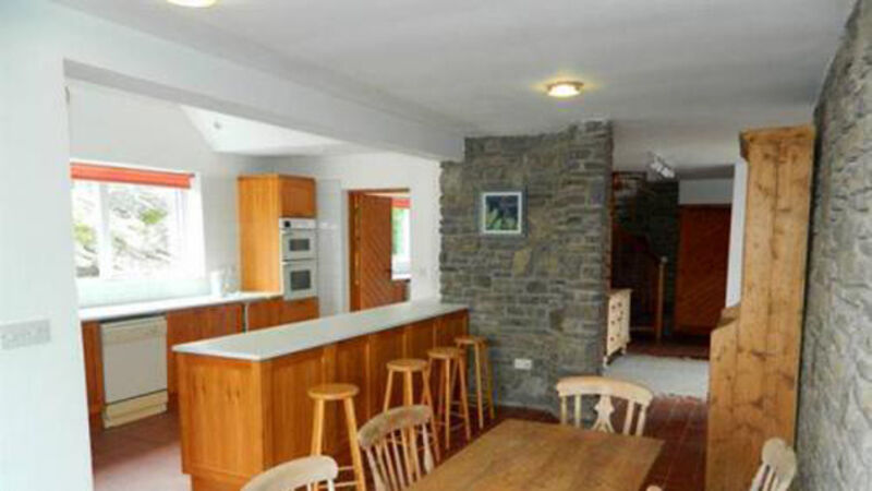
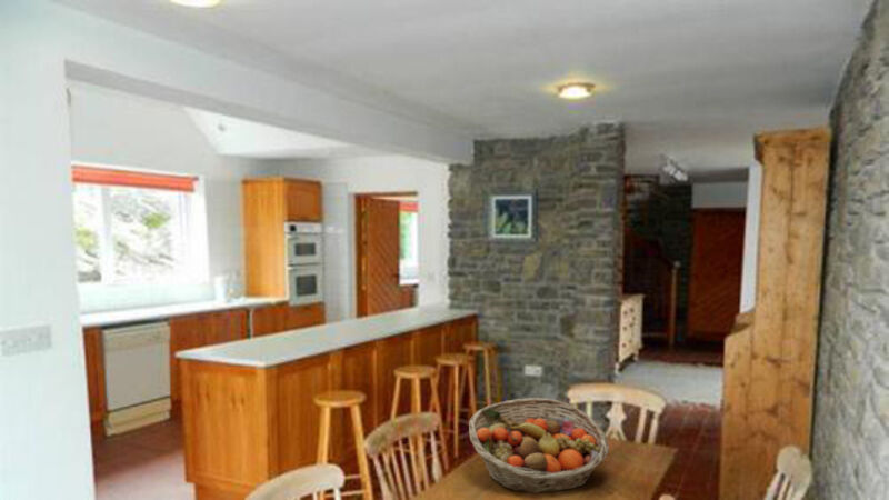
+ fruit basket (537, 443)
